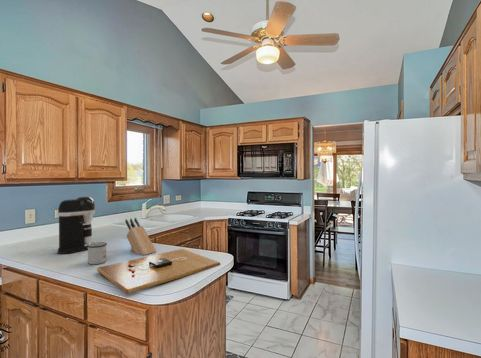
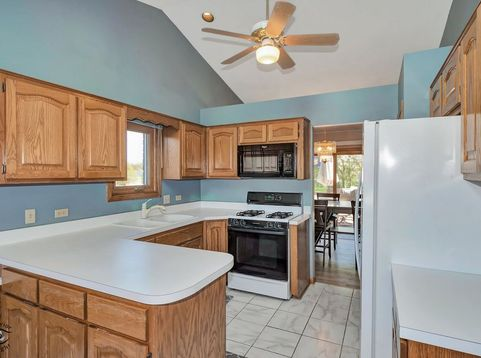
- cutting board (160, 264)
- coffee maker (77, 223)
- mug (97, 252)
- knife block (139, 235)
